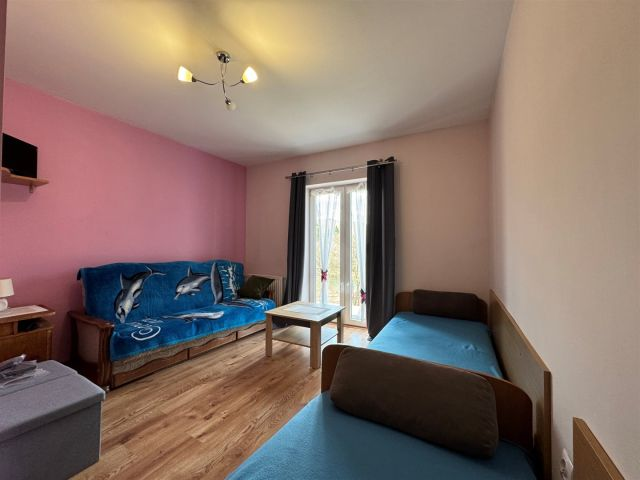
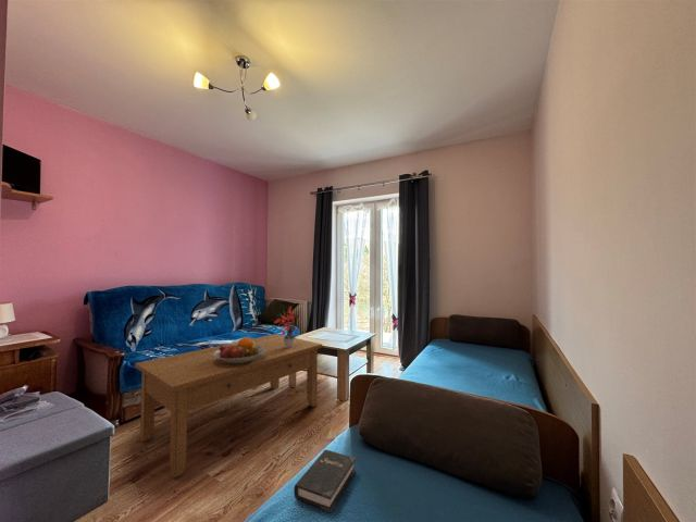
+ coffee table (238, 386)
+ fruit bowl (239, 349)
+ potted flower (288, 325)
+ hardback book (326, 476)
